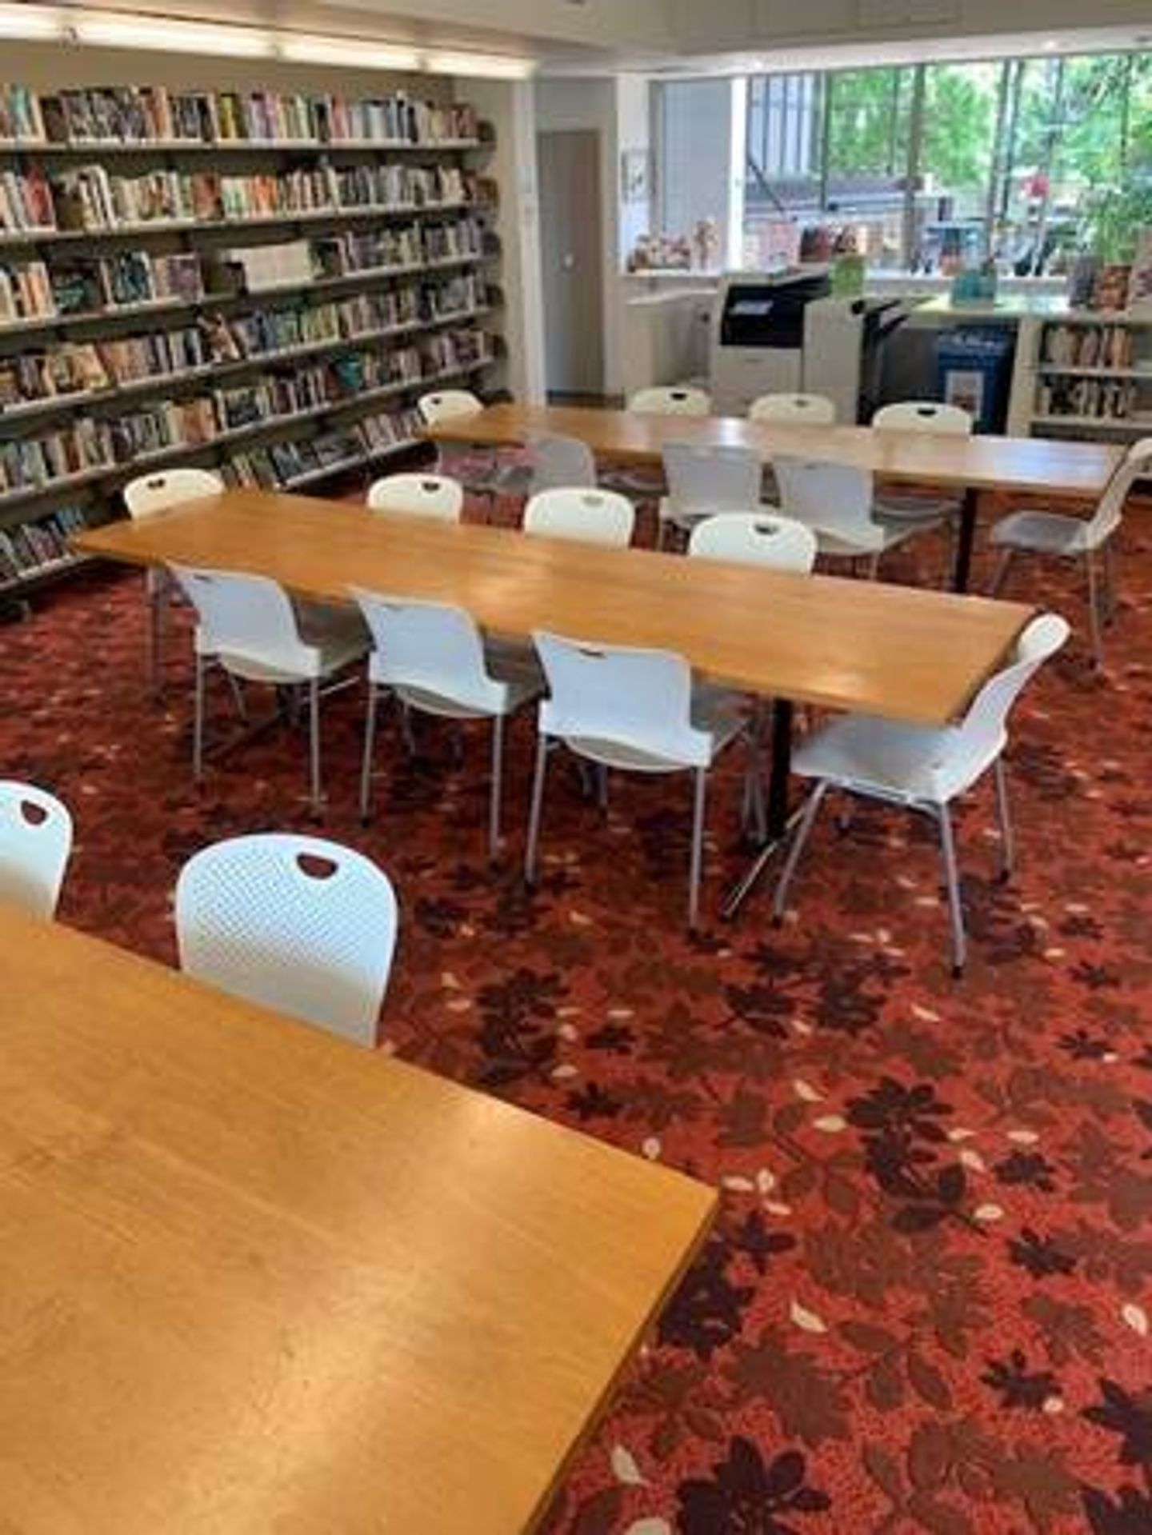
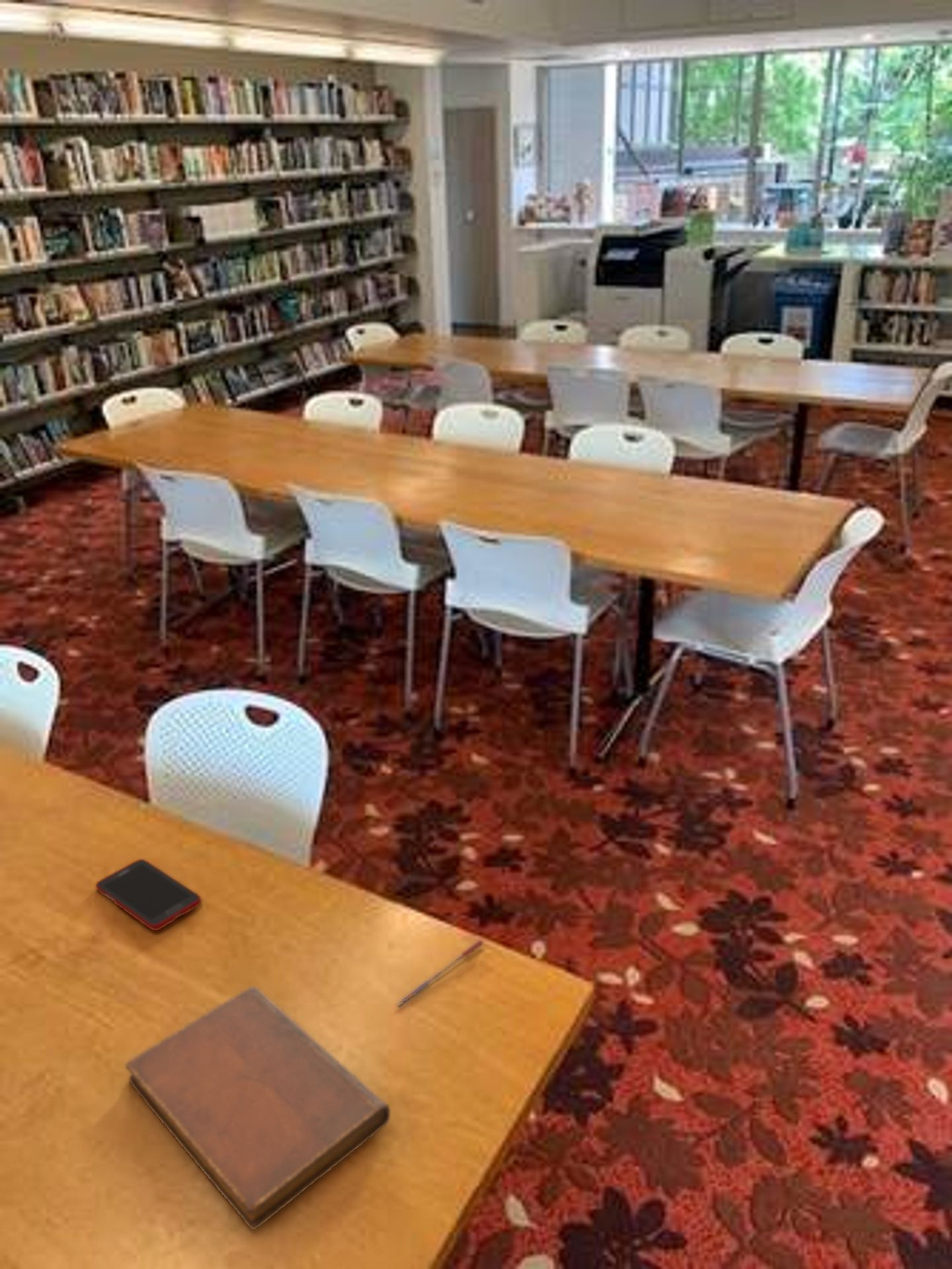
+ cell phone (147, 893)
+ notebook (255, 1091)
+ pen (441, 971)
